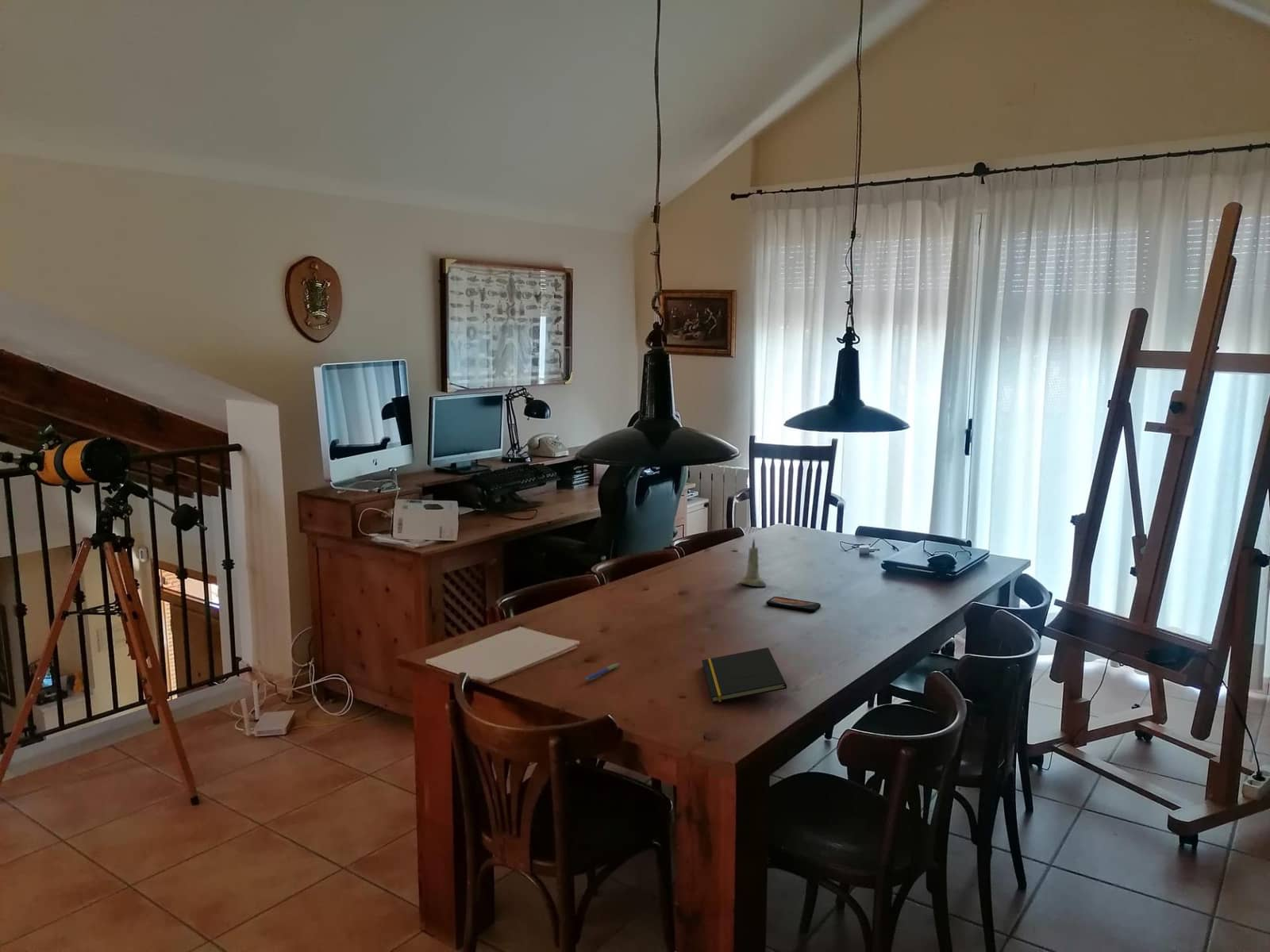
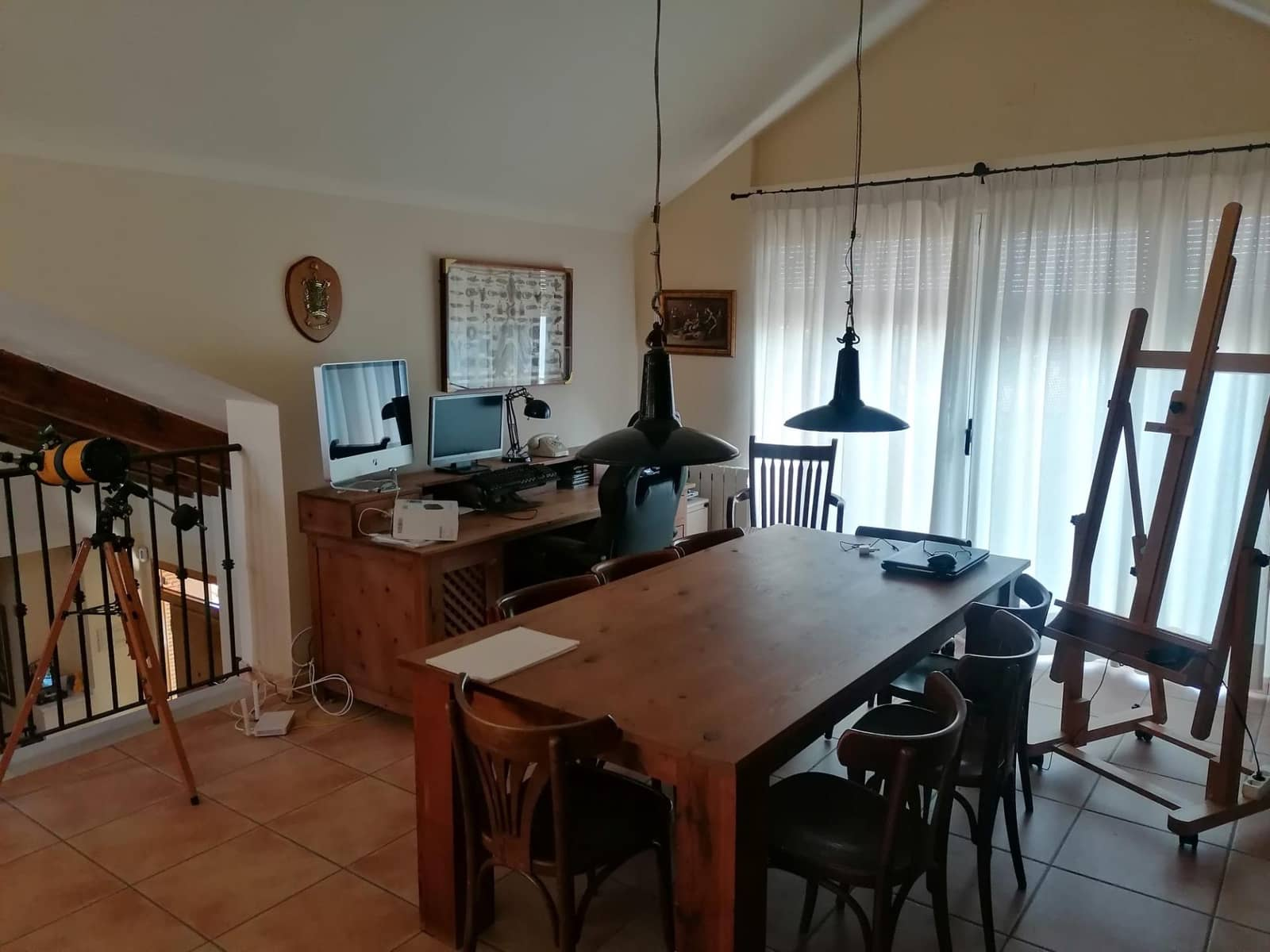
- smartphone (793, 604)
- candle (754, 561)
- pen (602, 671)
- notepad (741, 674)
